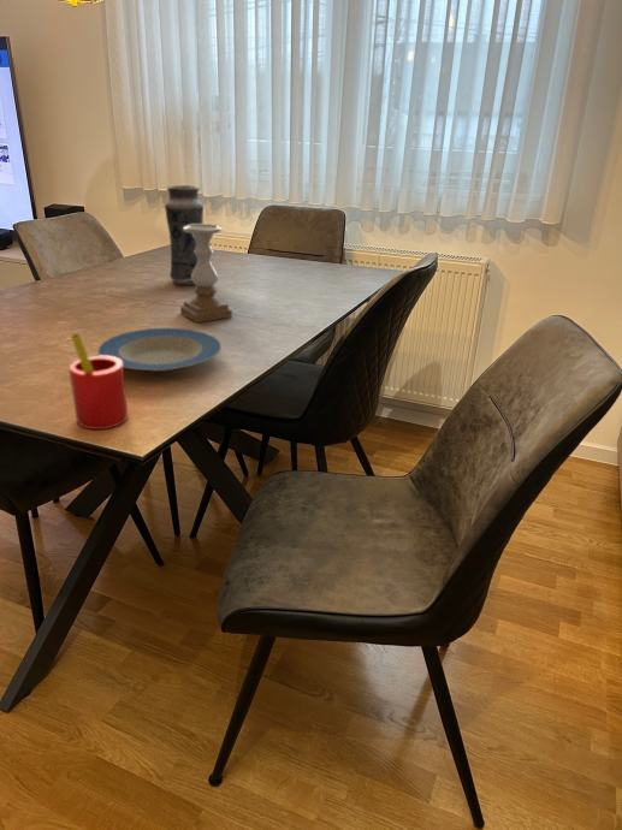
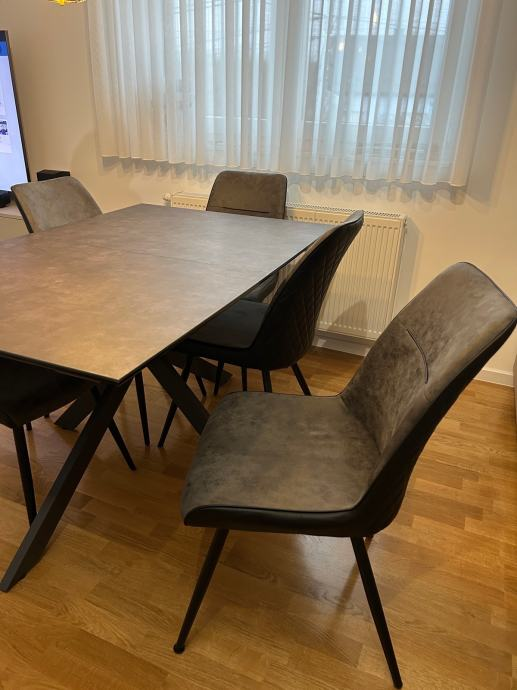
- plate (161, 354)
- straw (94, 374)
- candle holder (203, 272)
- vase (185, 235)
